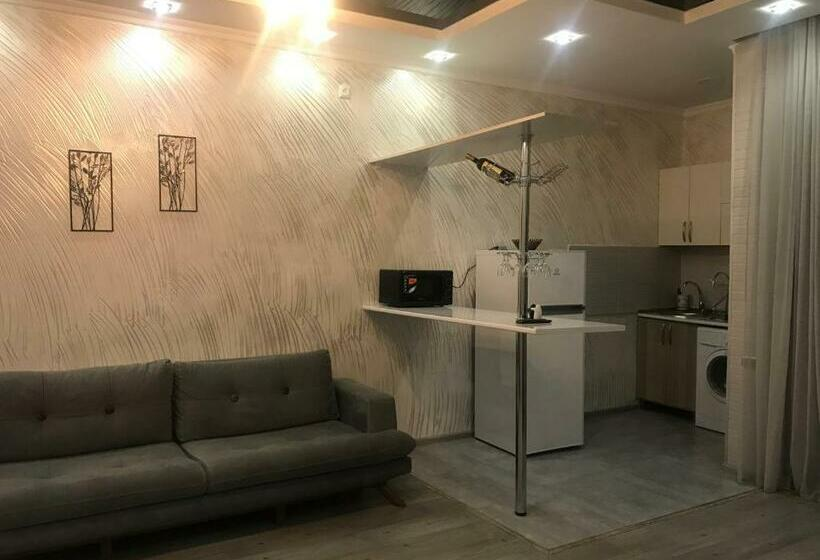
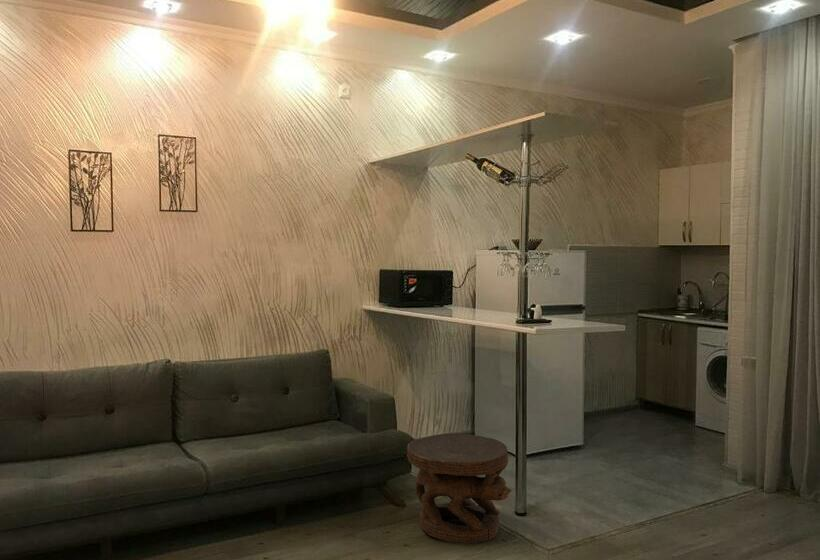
+ side table (459, 485)
